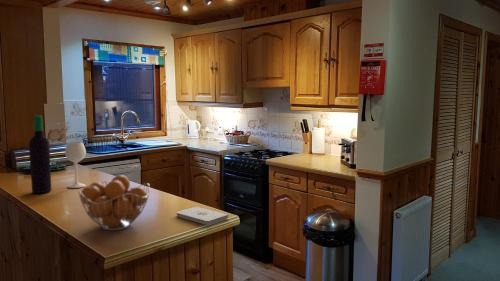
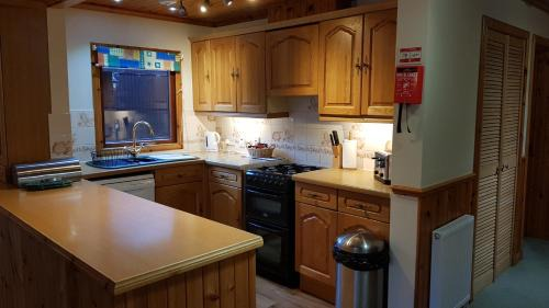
- wine bottle (65, 152)
- notepad (201, 215)
- fruit basket (115, 201)
